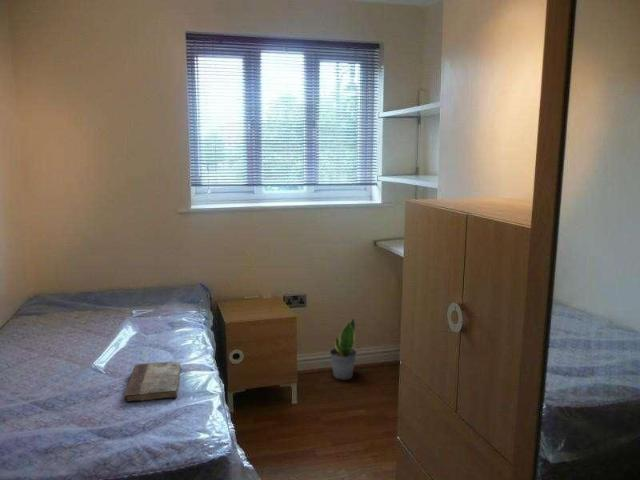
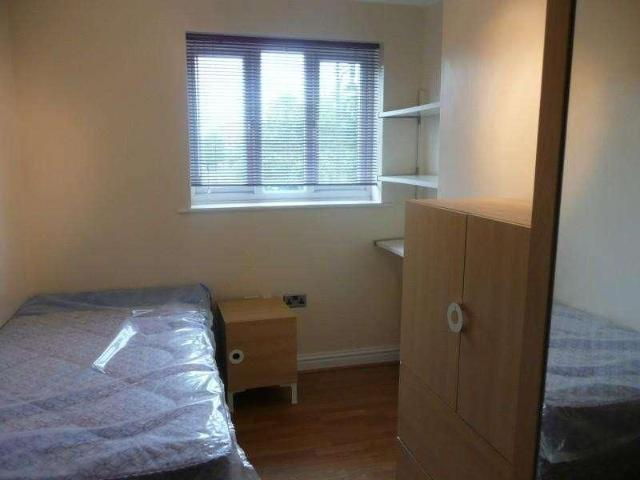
- potted plant (343, 346)
- book (154, 380)
